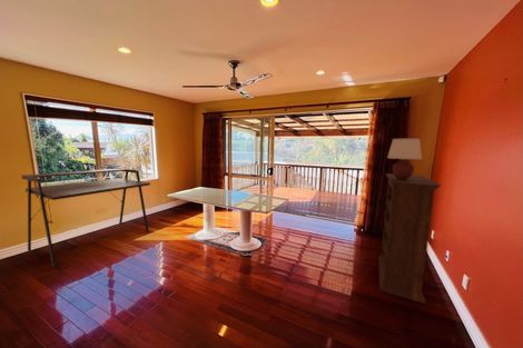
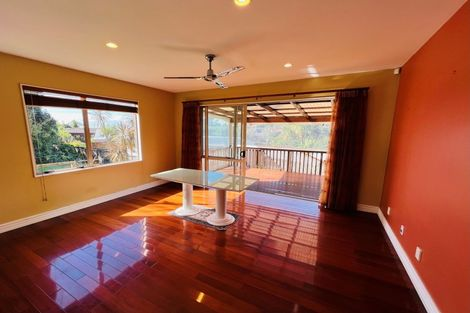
- table lamp (403, 159)
- desk (91, 193)
- bookcase (403, 228)
